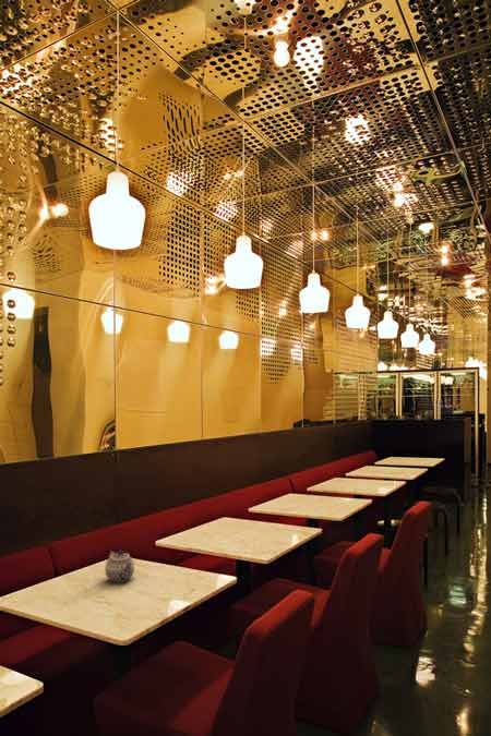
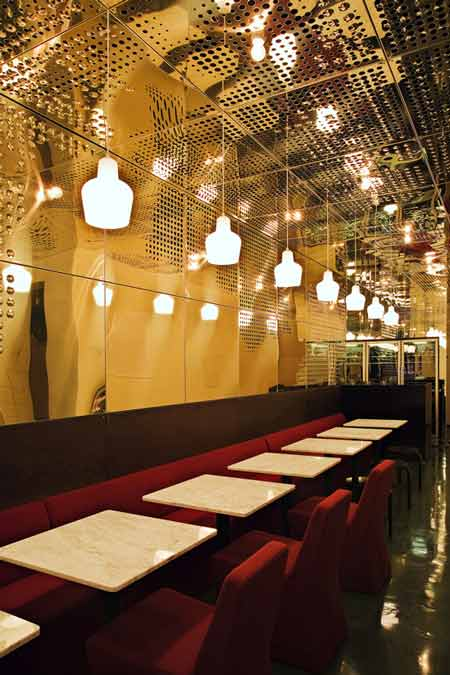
- teapot (119, 564)
